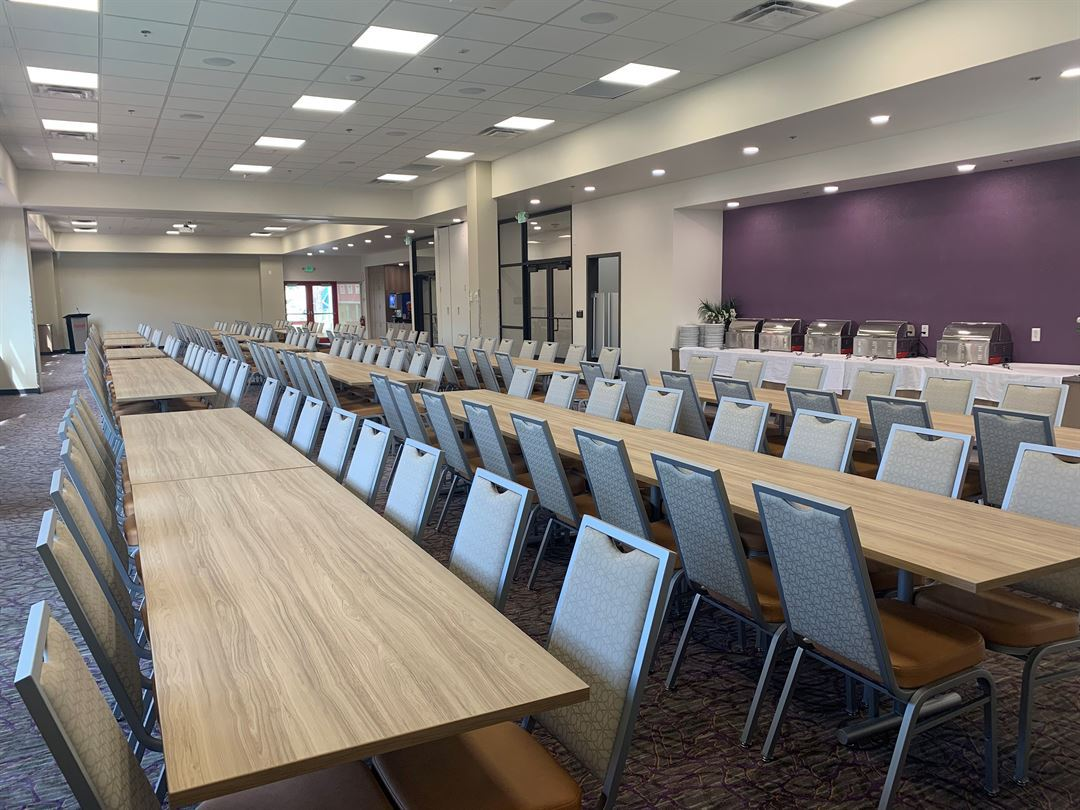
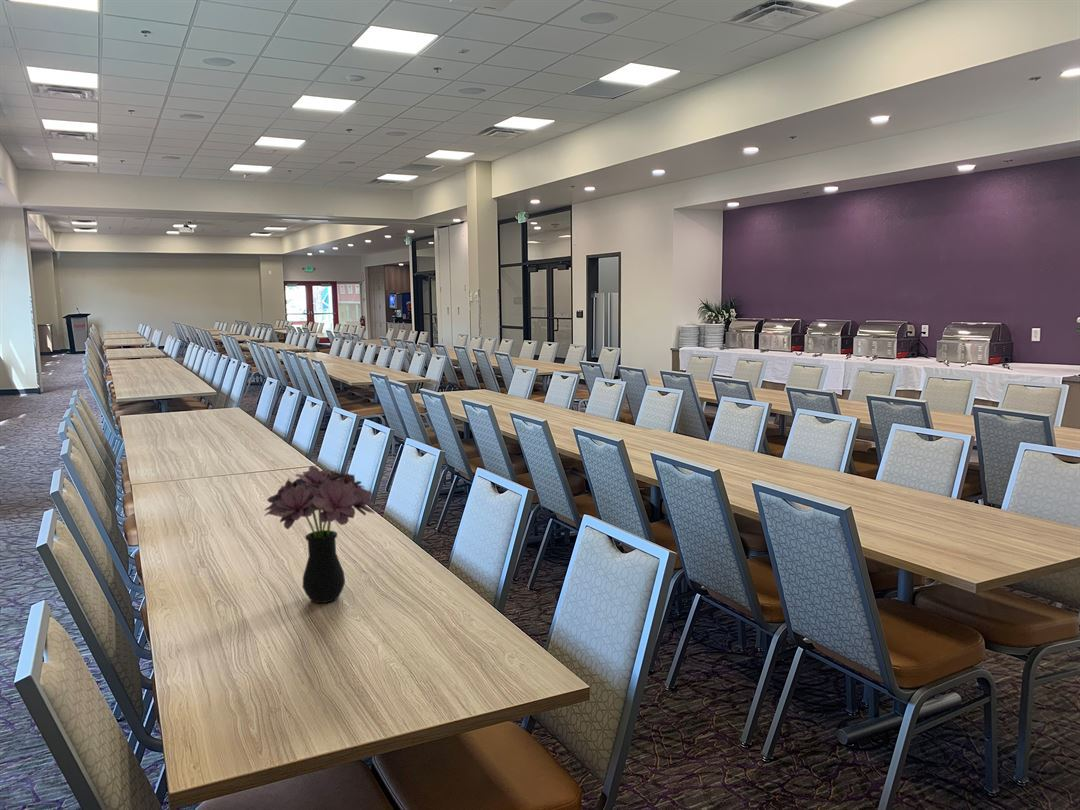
+ flower arrangement (322, 534)
